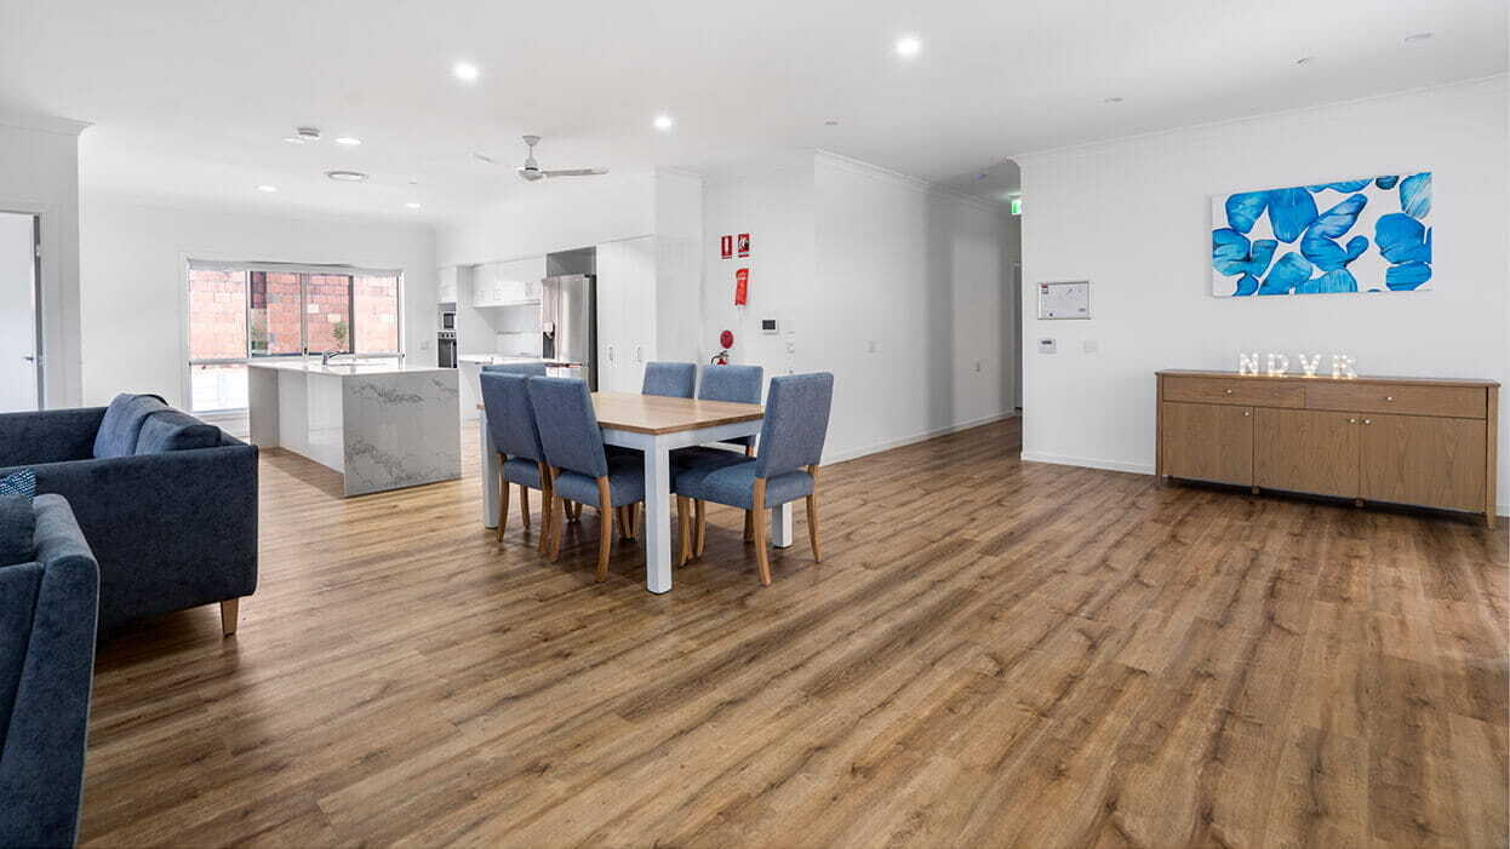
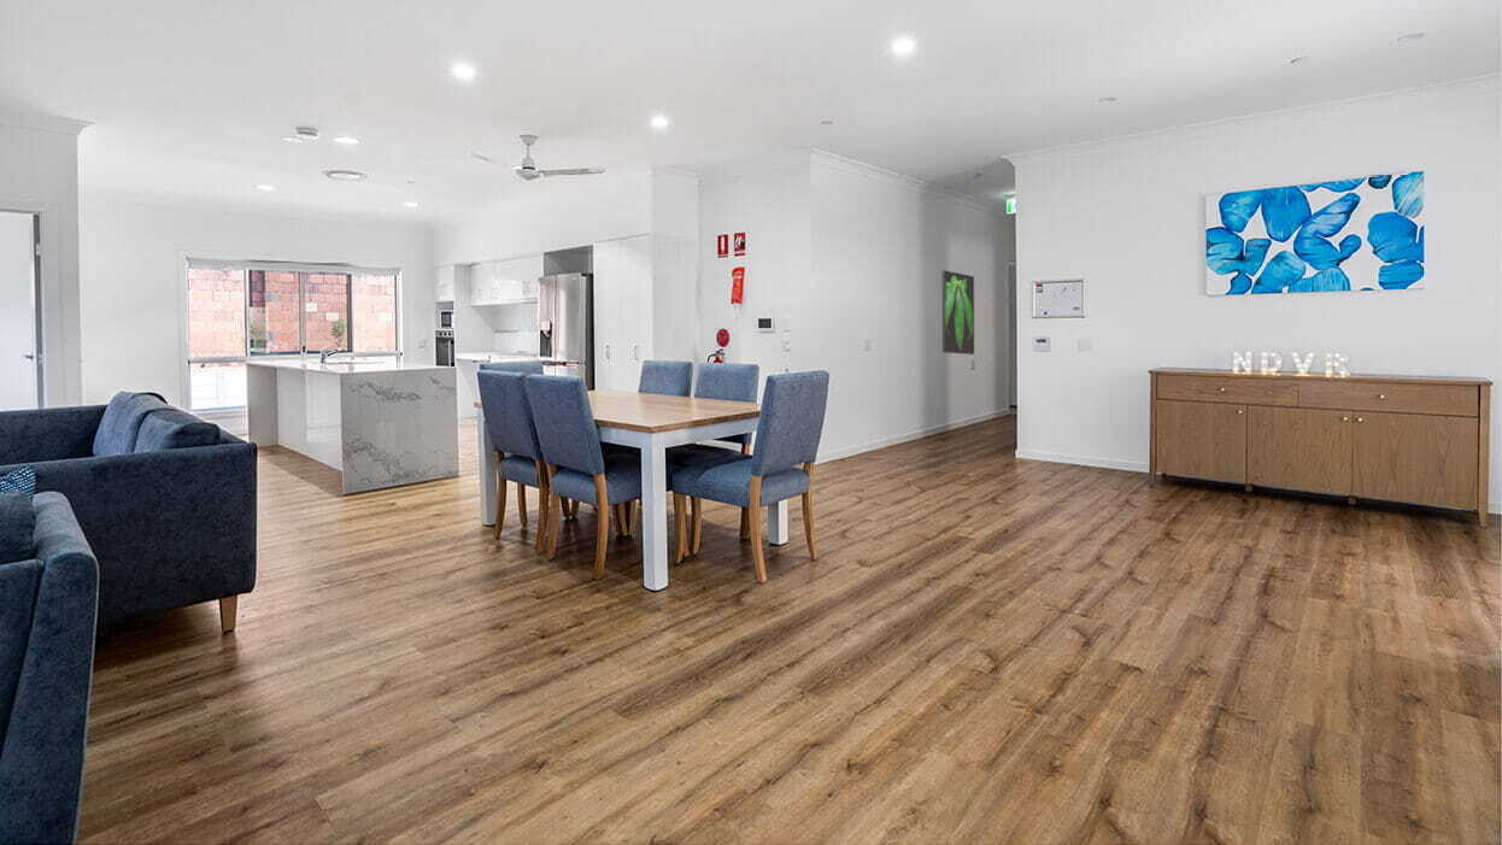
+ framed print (958, 313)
